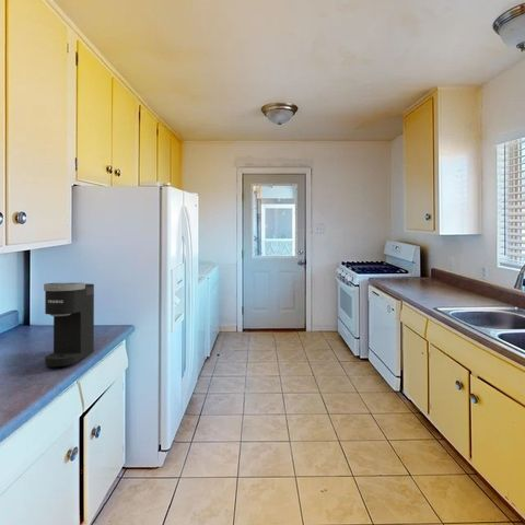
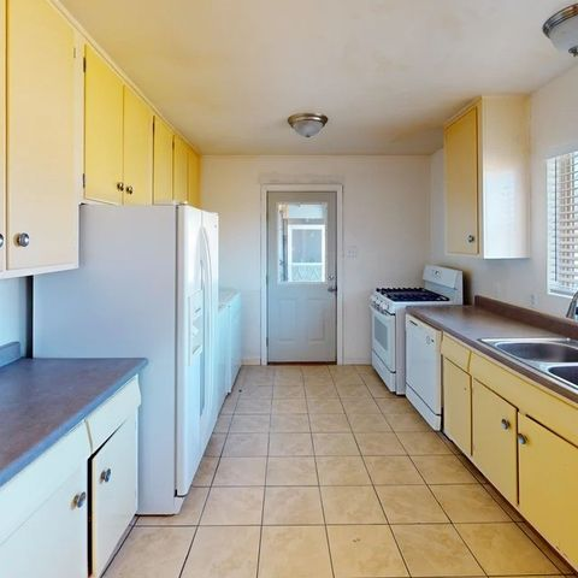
- coffee maker (70, 320)
